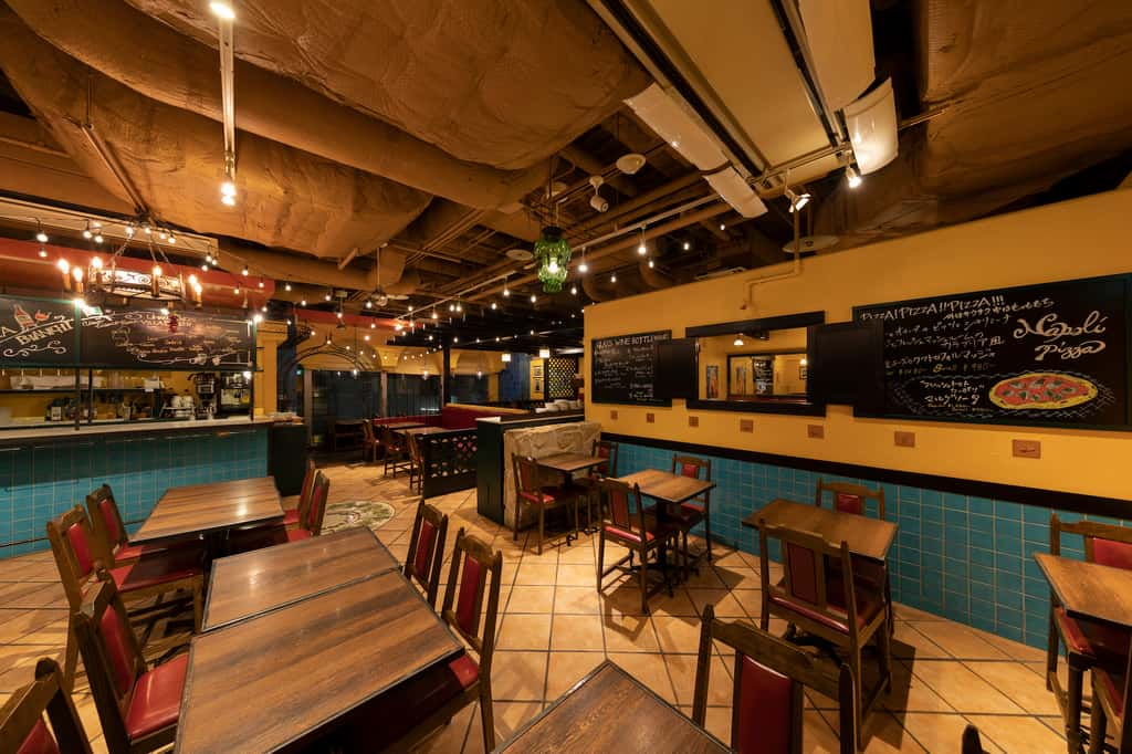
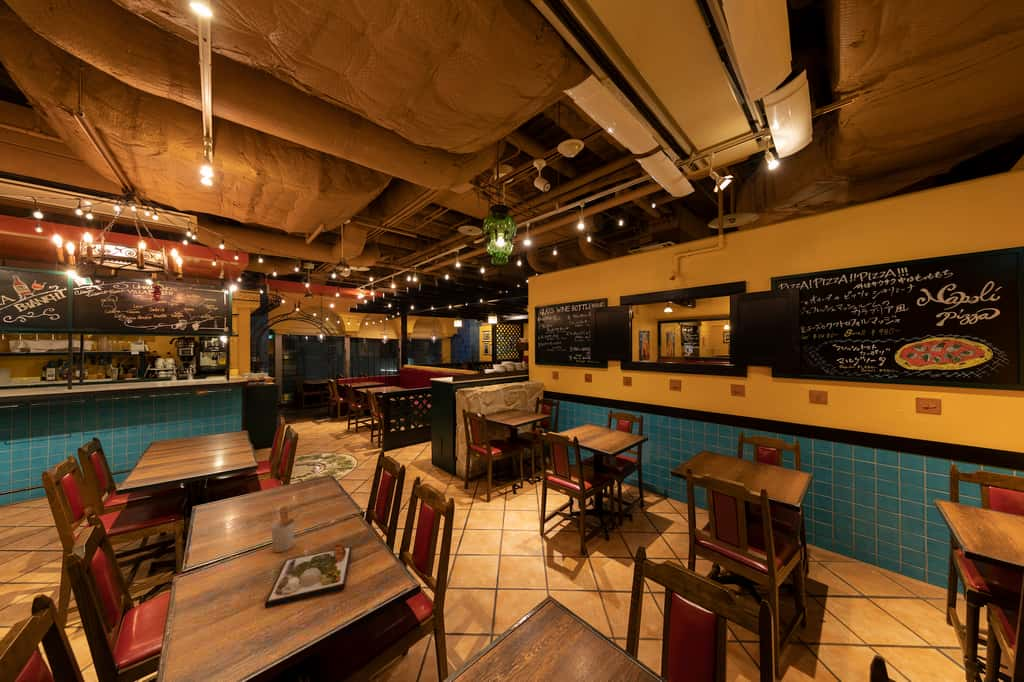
+ dinner plate (313, 570)
+ utensil holder (289, 527)
